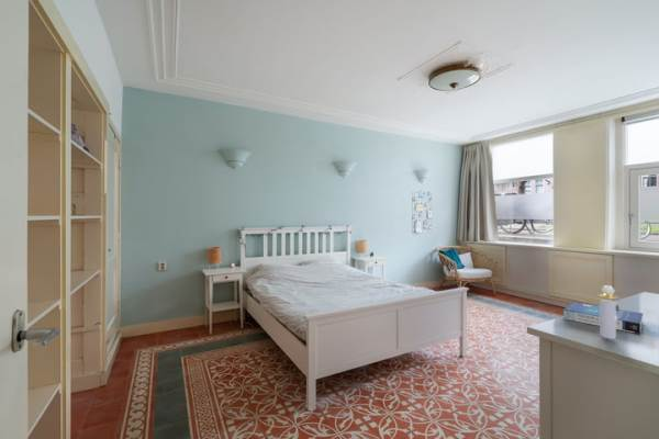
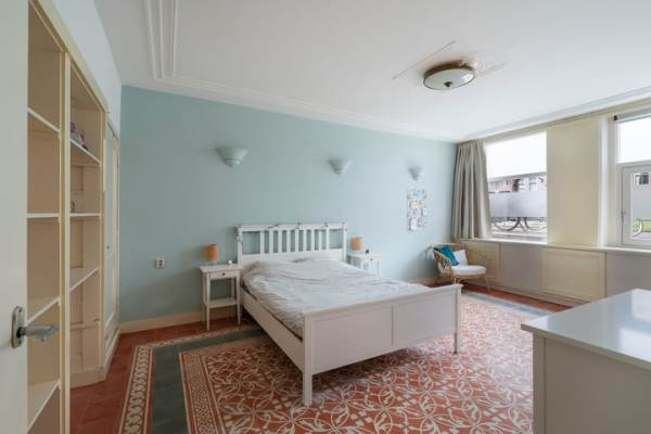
- perfume bottle (607, 312)
- book (599, 315)
